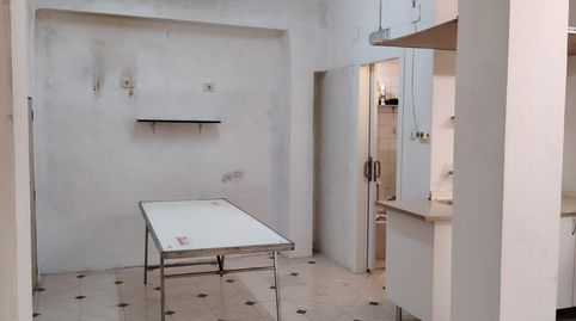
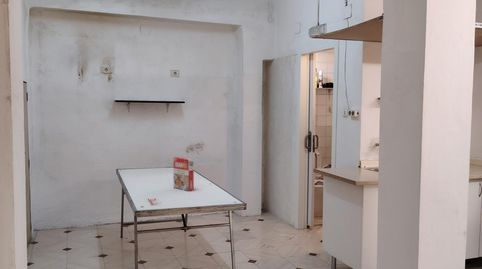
+ cereal box (183, 173)
